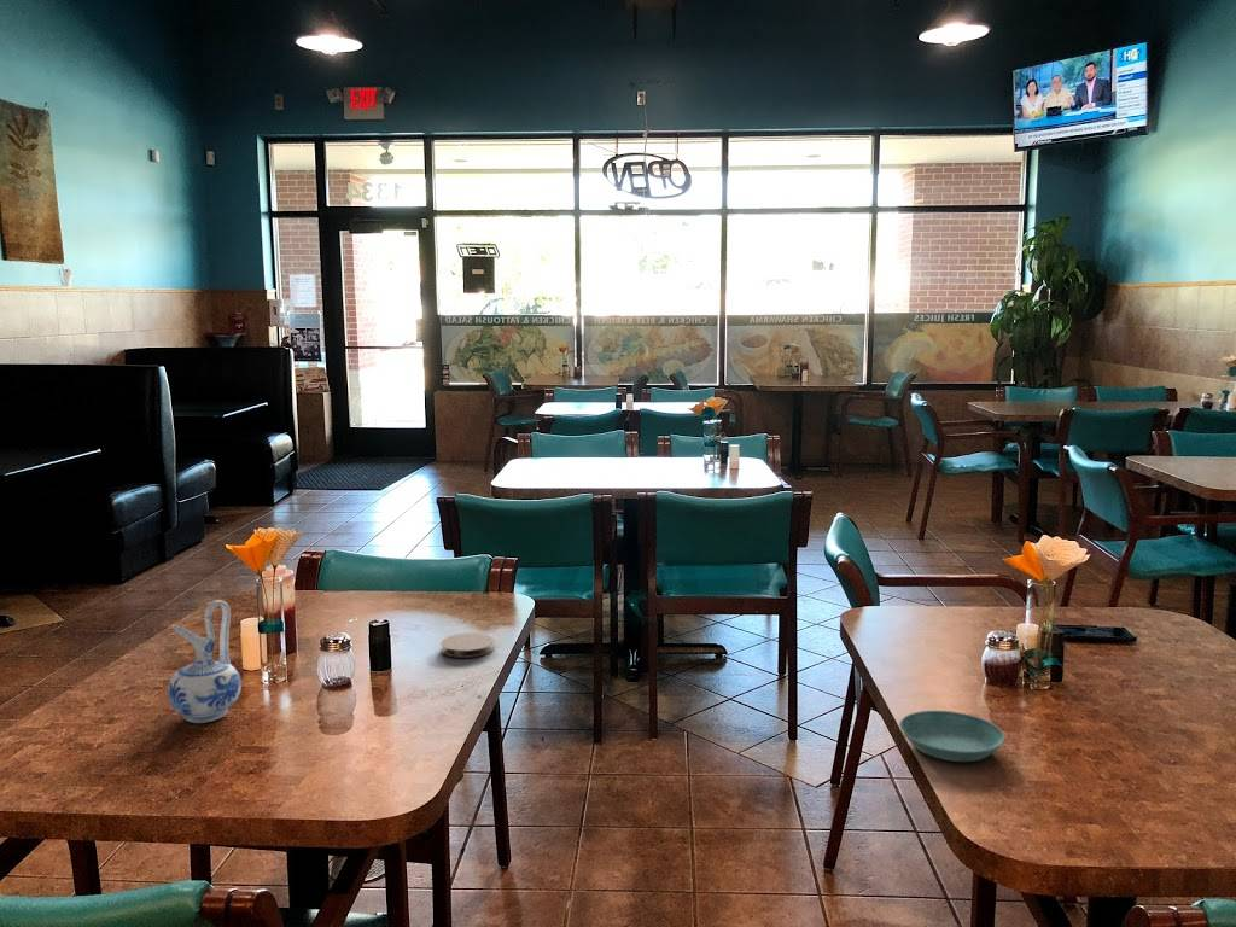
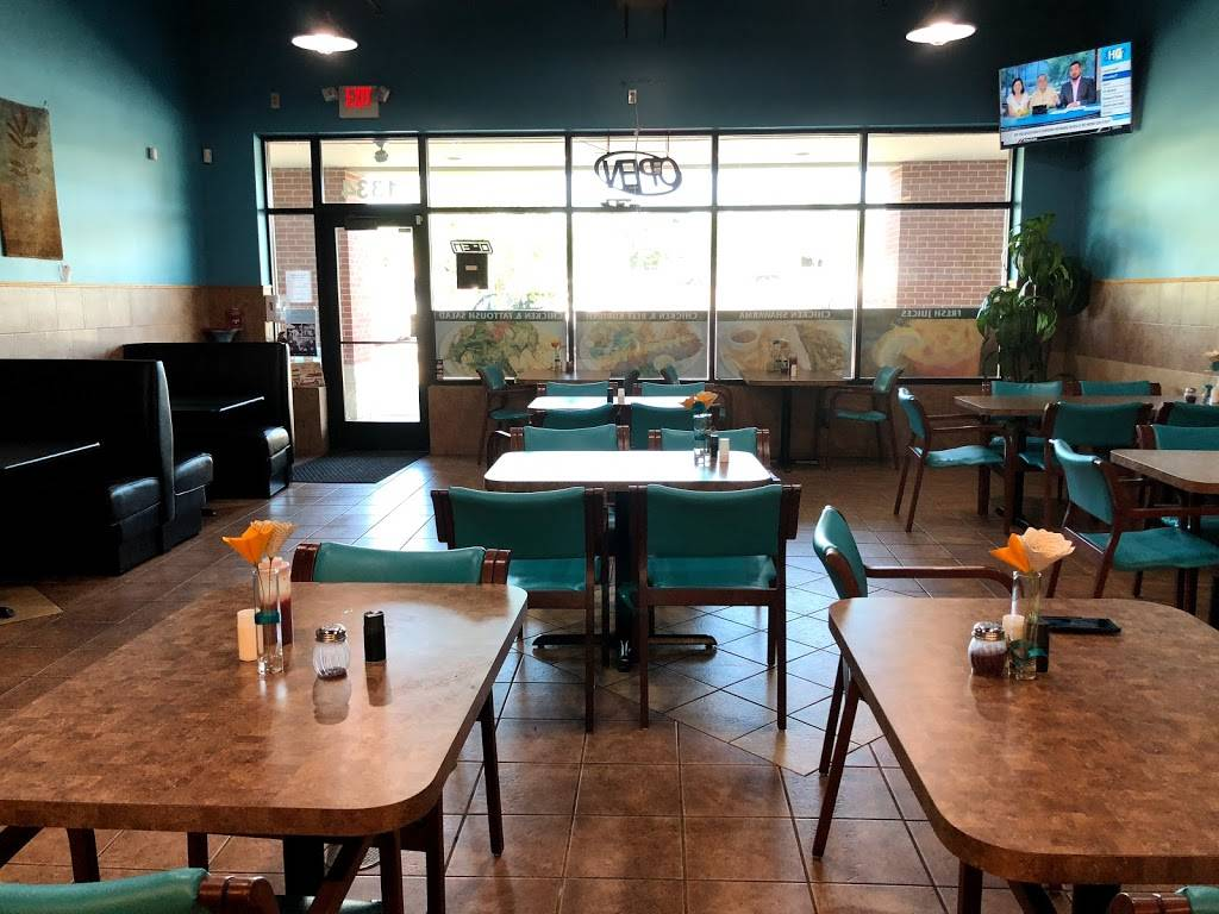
- saucer (950, 737)
- coaster (467, 645)
- ceramic pitcher (203, 660)
